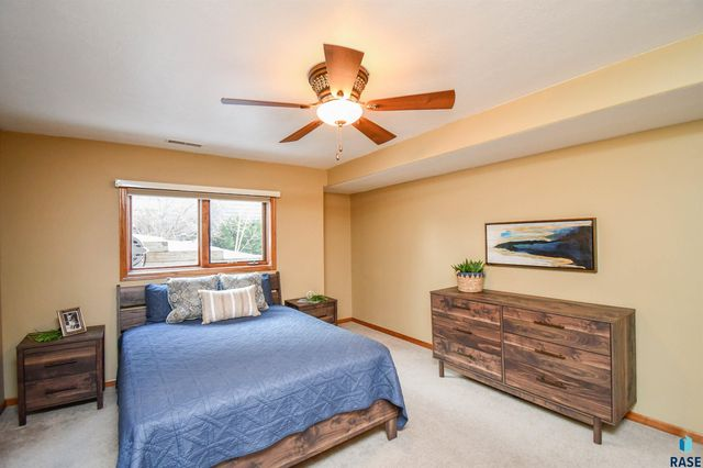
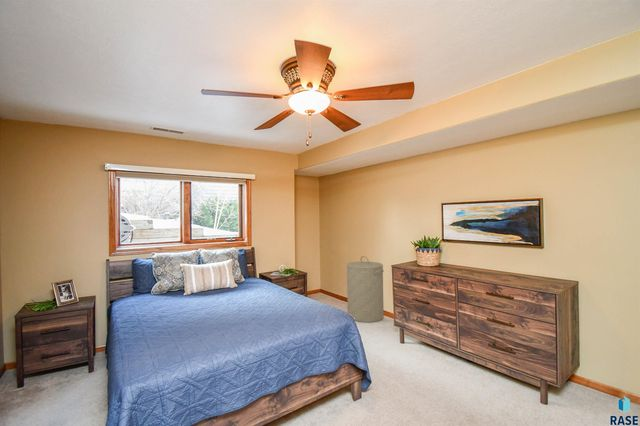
+ laundry hamper (365, 286)
